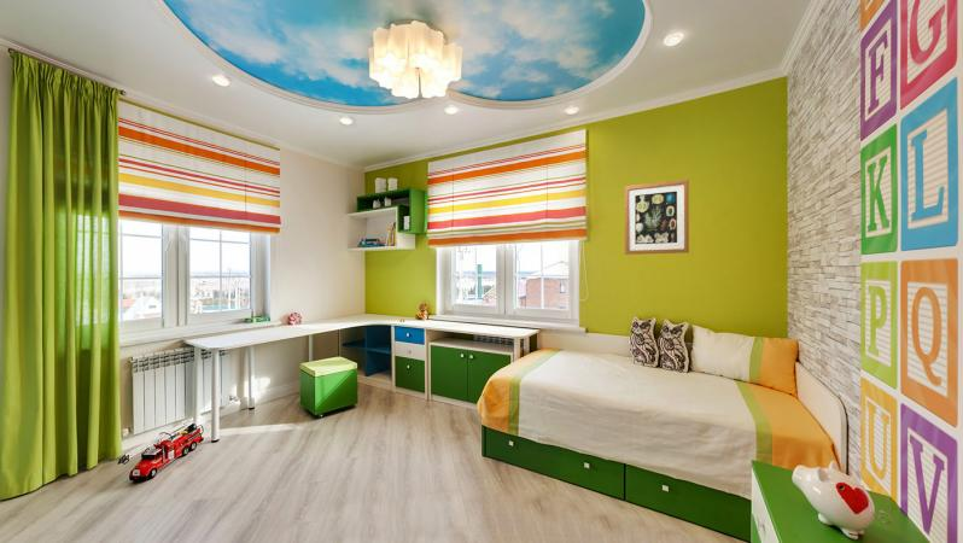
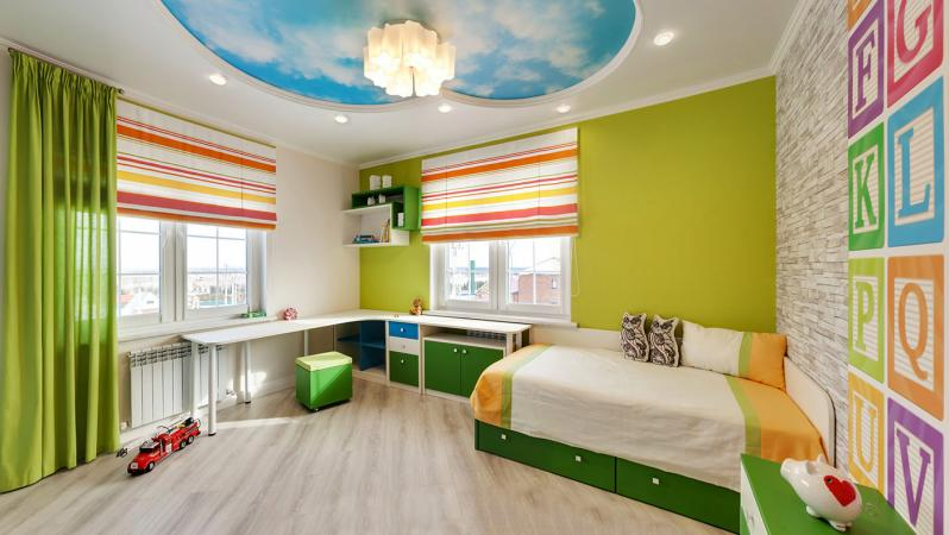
- wall art (655, 218)
